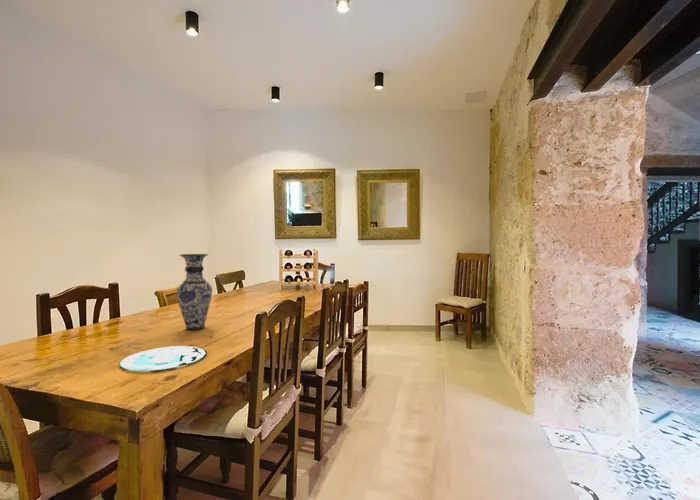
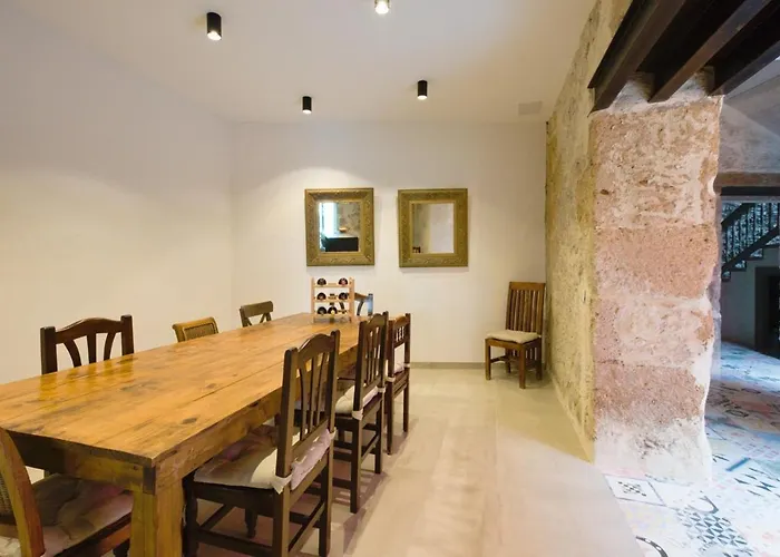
- plate (165, 353)
- vase (194, 291)
